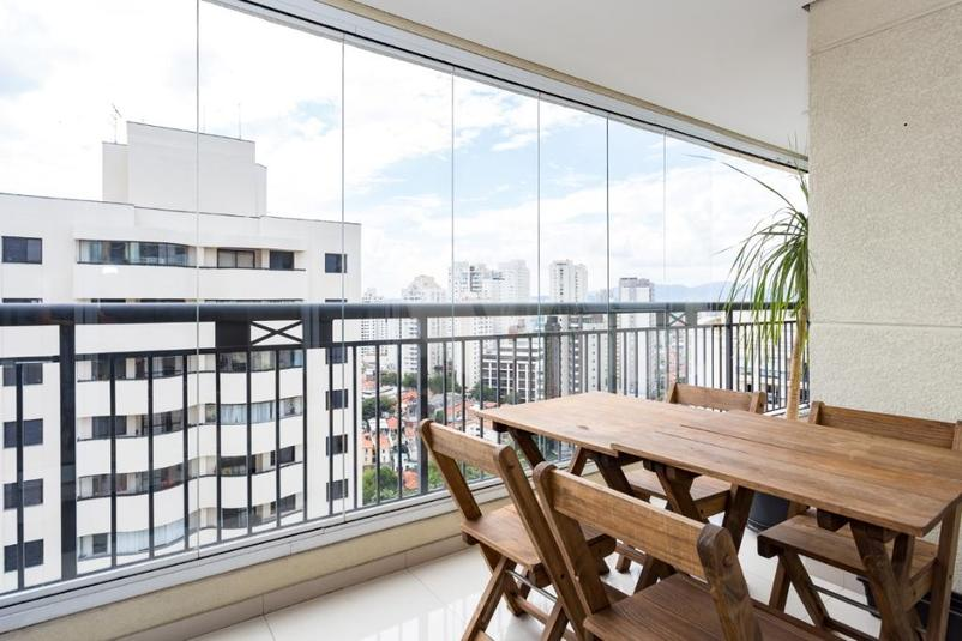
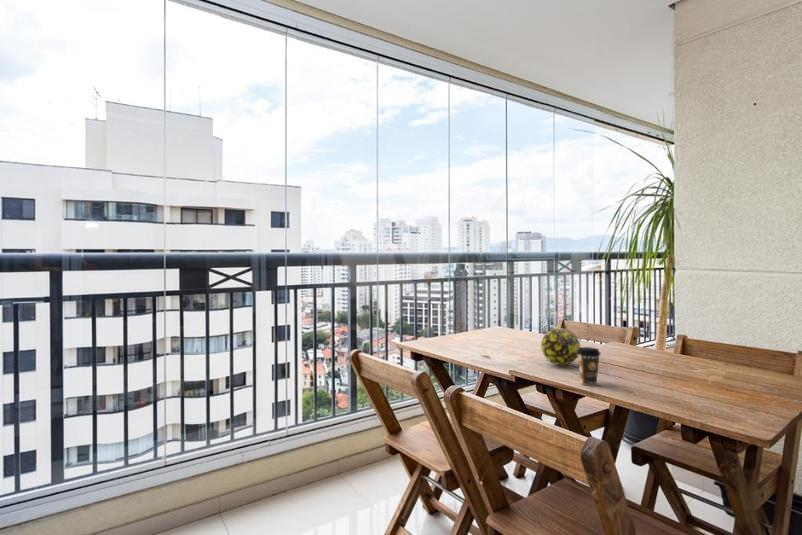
+ decorative ball (560, 346)
+ coffee cup (588, 366)
